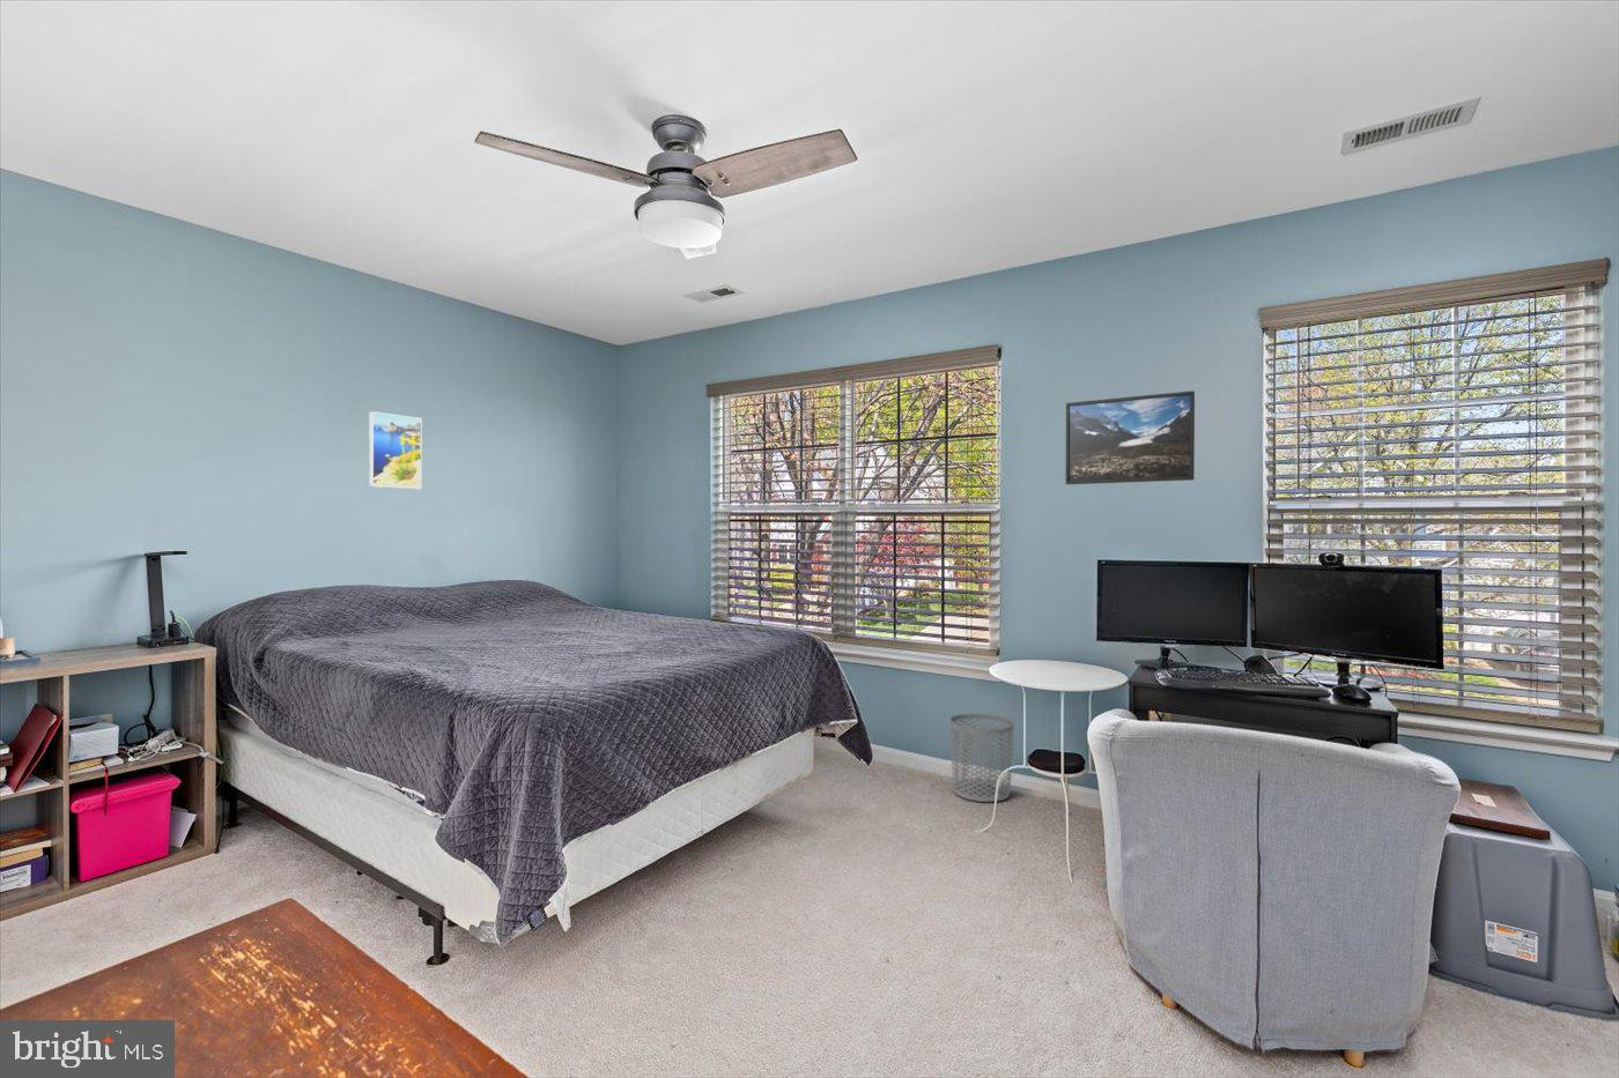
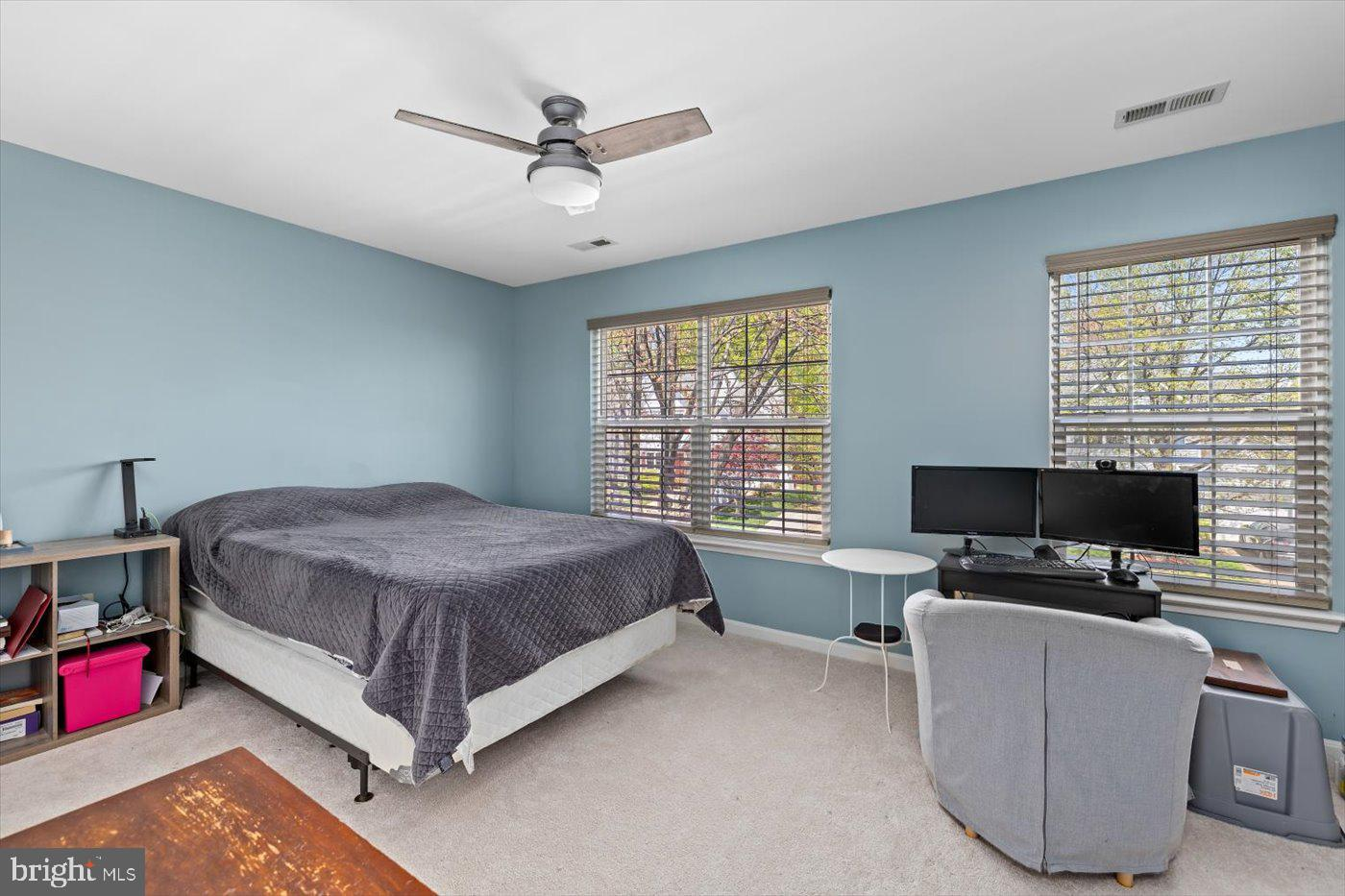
- waste bin (981, 757)
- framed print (396, 451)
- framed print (1127, 439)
